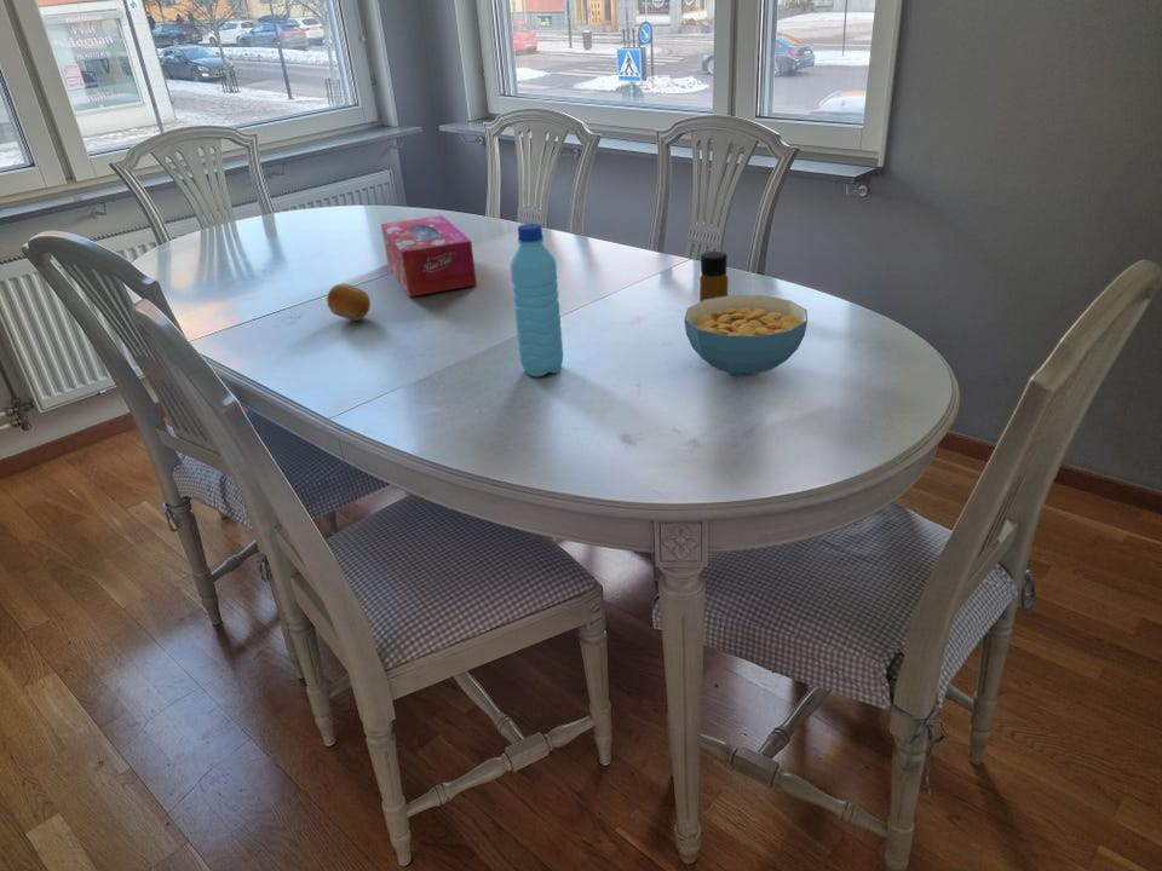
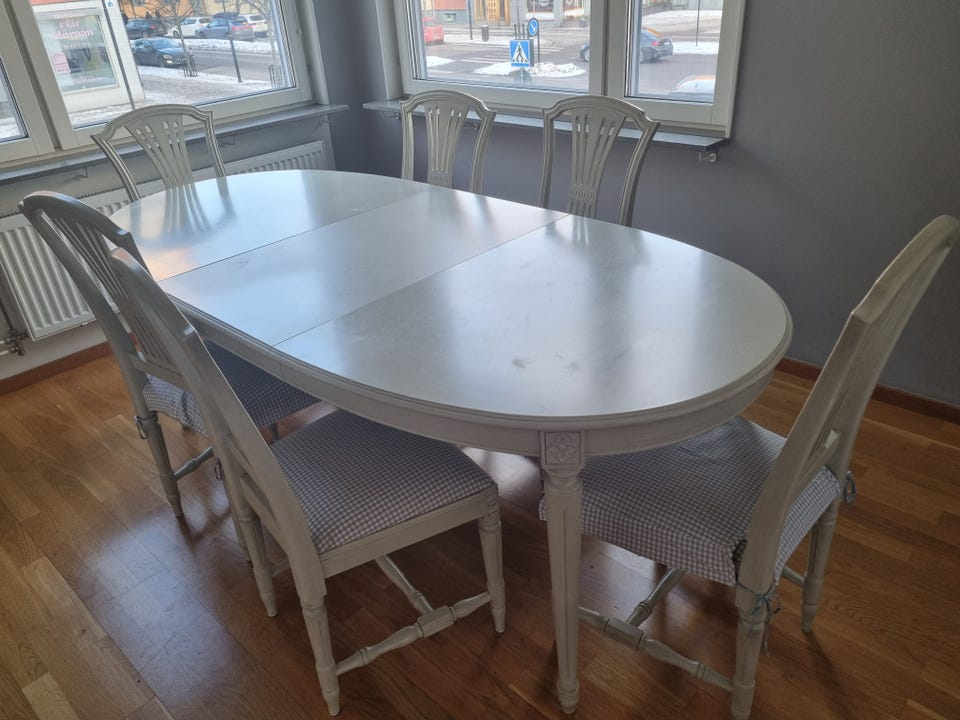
- tissue box (426, 253)
- bottle (713, 279)
- fruit (349, 301)
- cereal bowl (744, 342)
- water bottle (536, 300)
